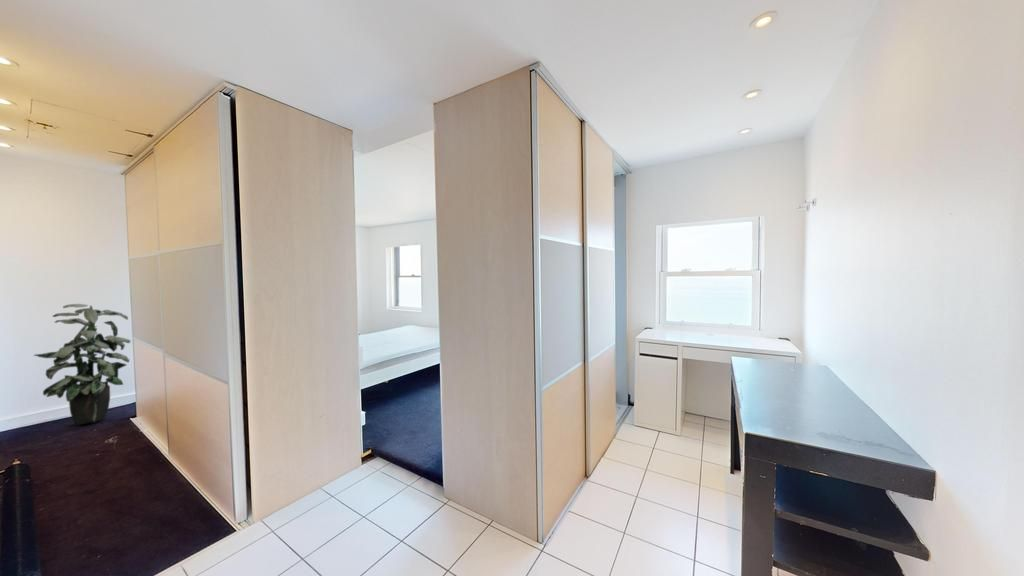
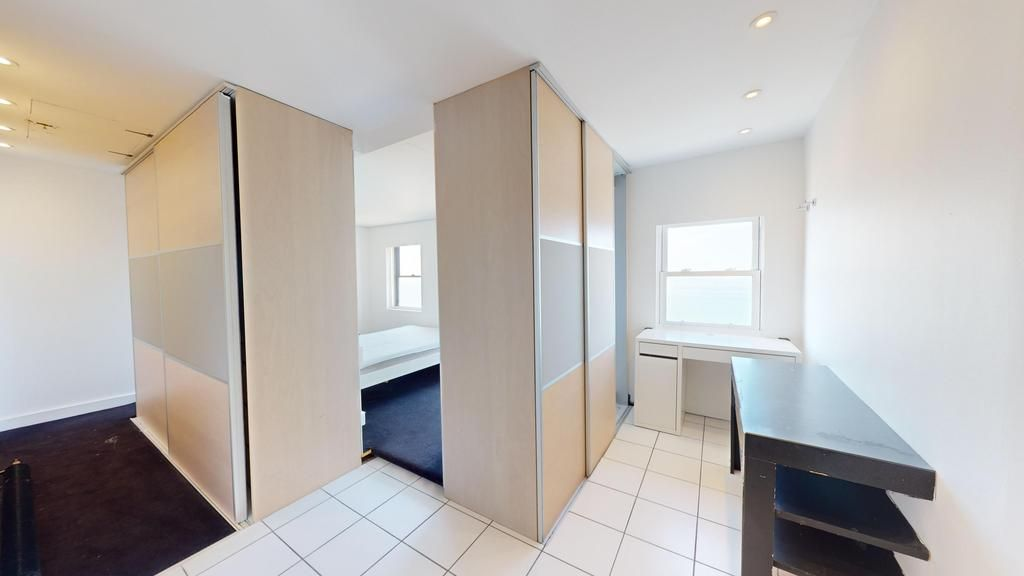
- indoor plant (86, 362)
